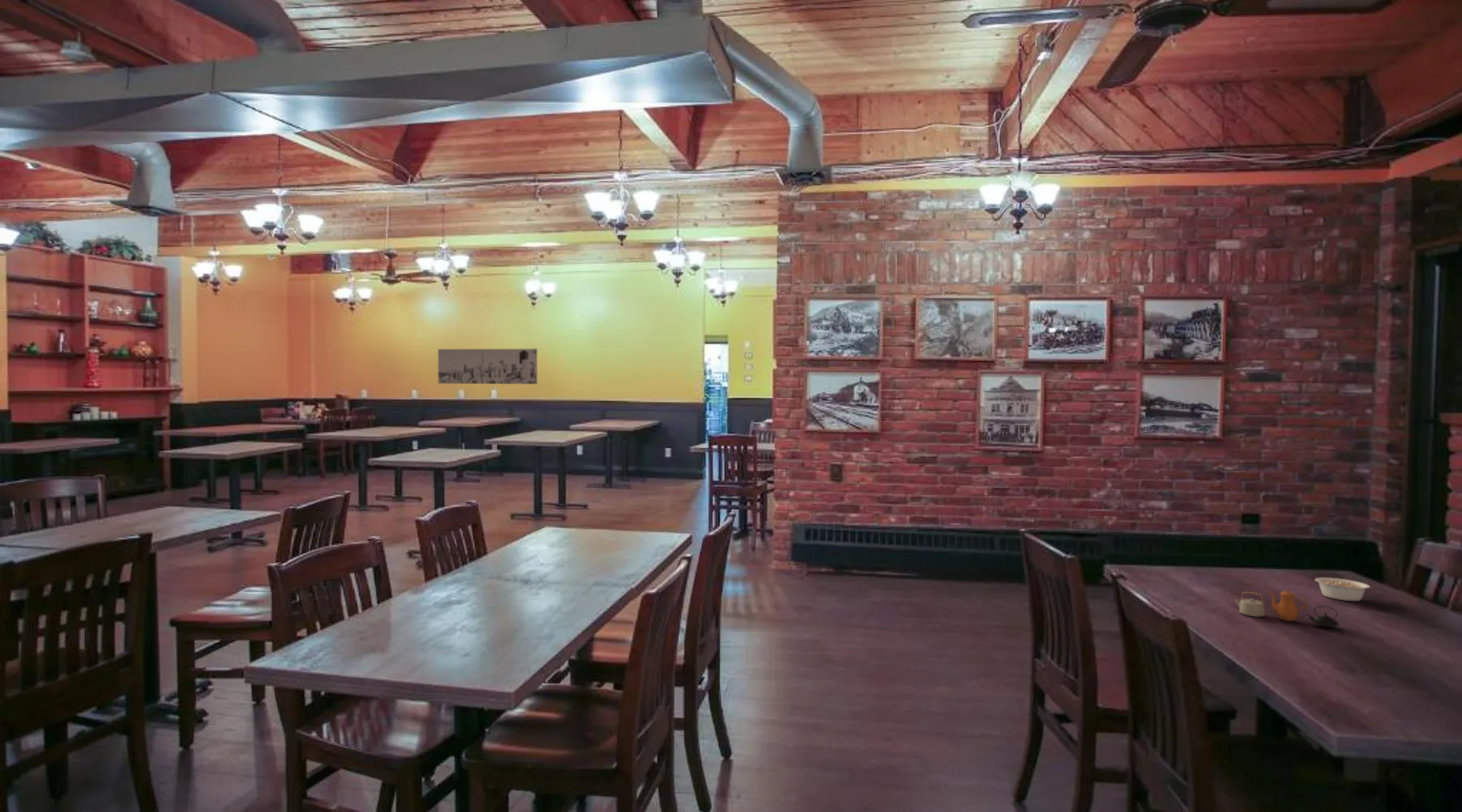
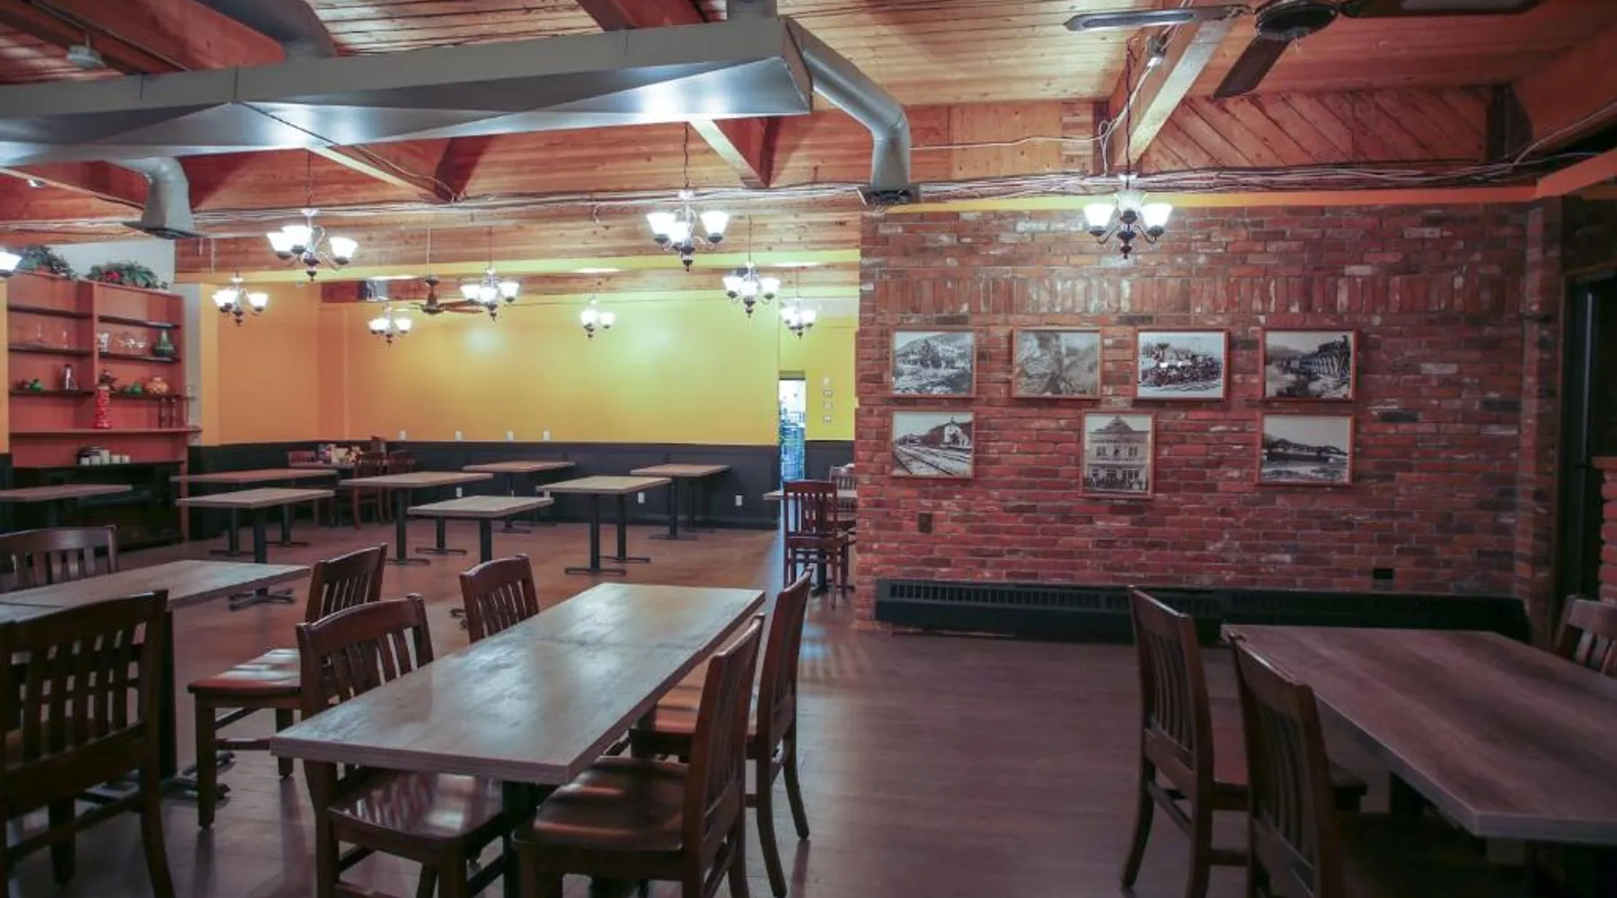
- legume (1343, 589)
- wall art (487, 366)
- teapot (1285, 603)
